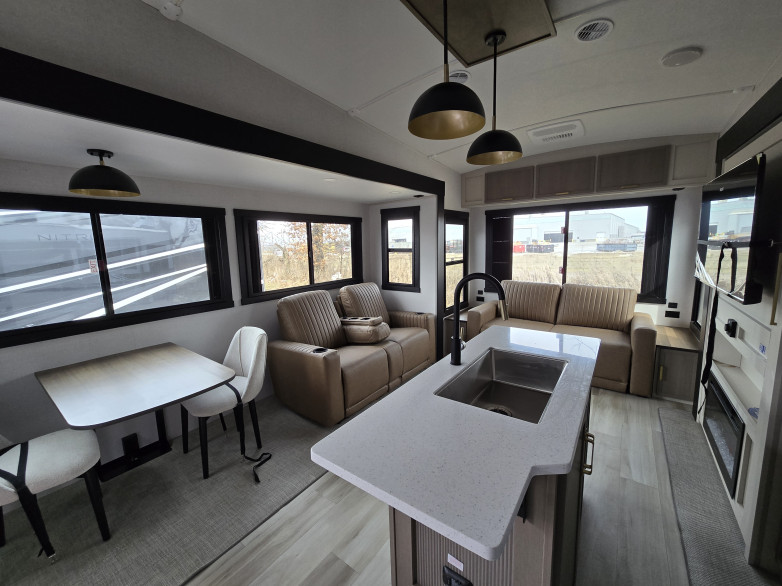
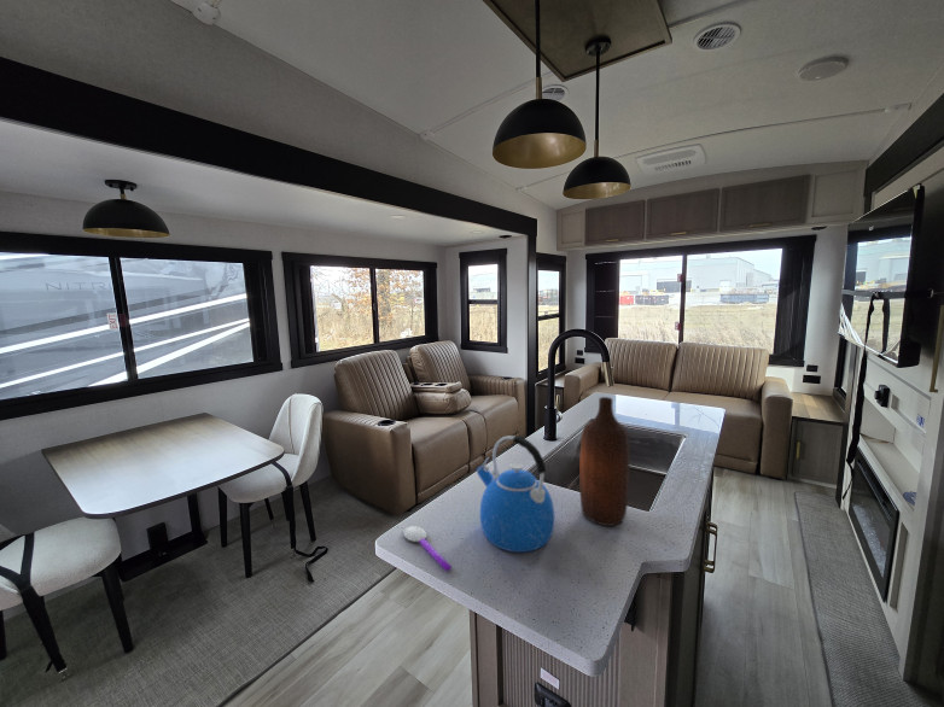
+ kettle (509, 480)
+ spoon (426, 544)
+ bottle (604, 457)
